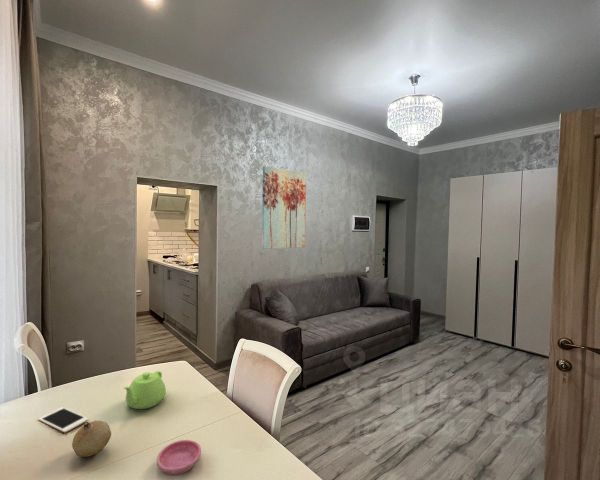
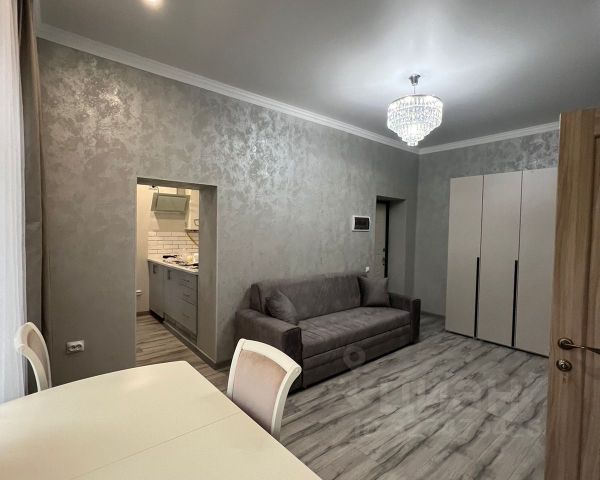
- wall art (284, 209)
- teapot (144, 388)
- saucer (179, 458)
- fruit (92, 436)
- cell phone (63, 419)
